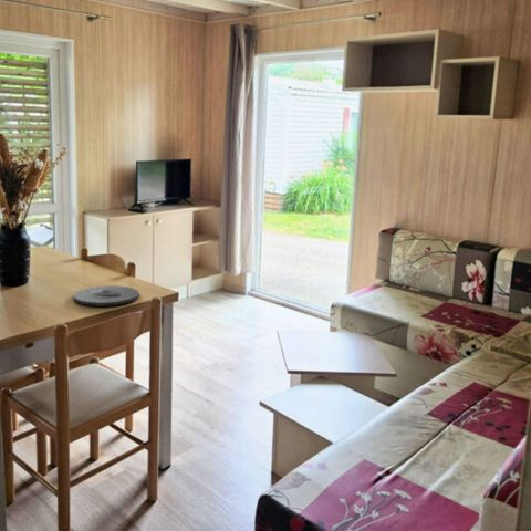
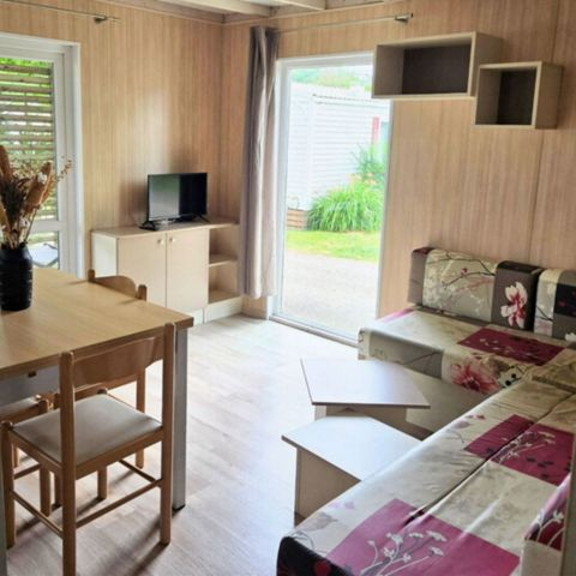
- plate (106, 292)
